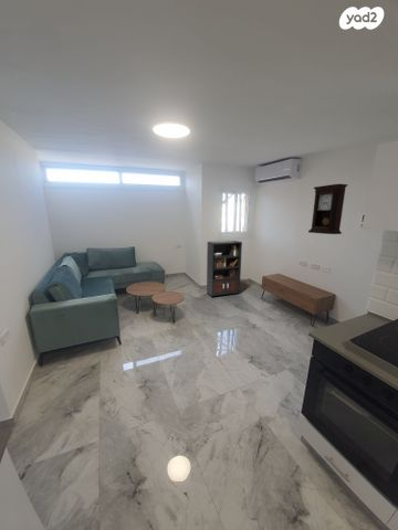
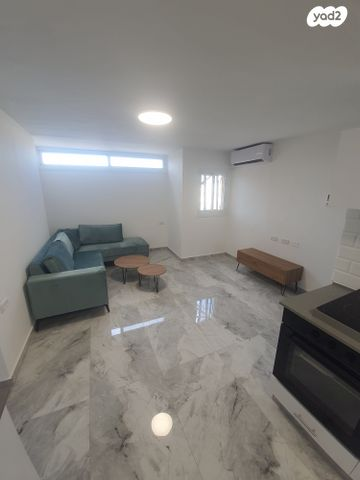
- pendulum clock (325, 210)
- bookcase (224, 266)
